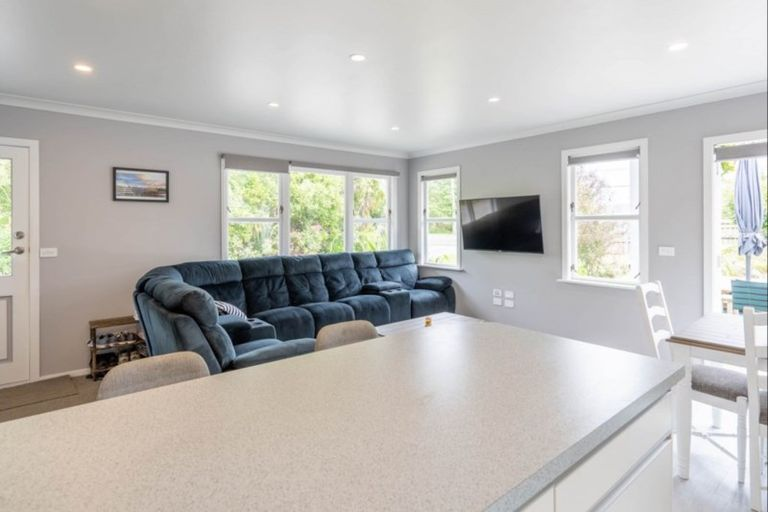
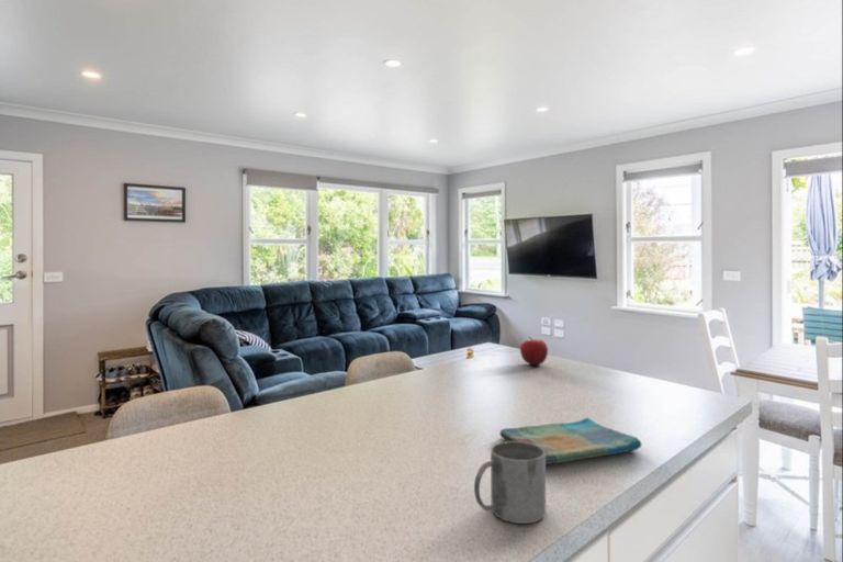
+ mug (508, 482)
+ fruit (533, 350)
+ dish towel (567, 438)
